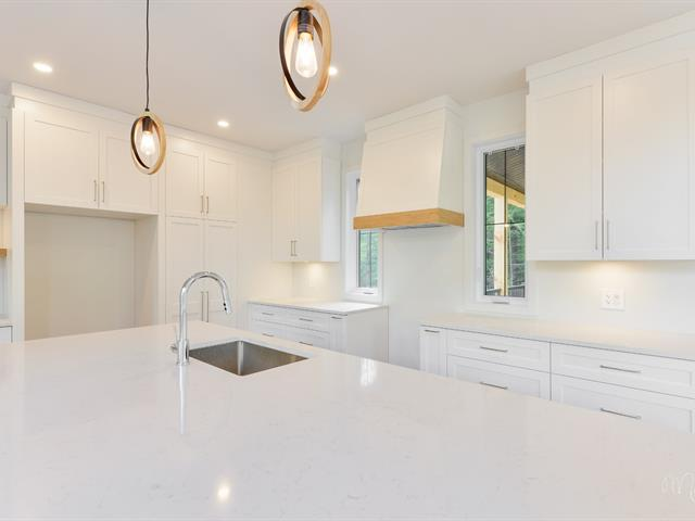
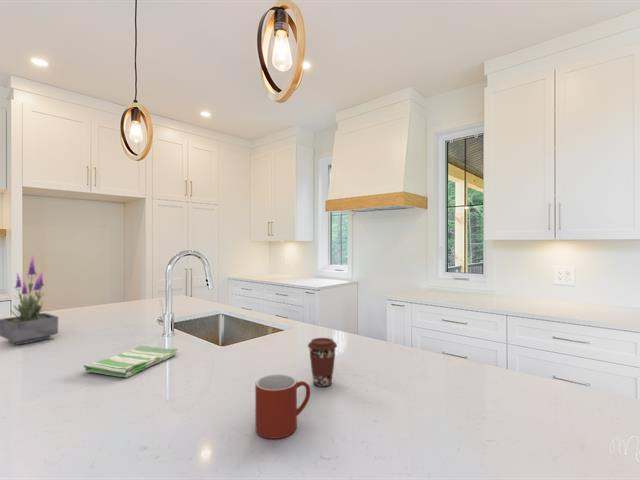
+ coffee cup (322, 361)
+ mug (283, 402)
+ dish towel (133, 358)
+ potted plant (29, 297)
